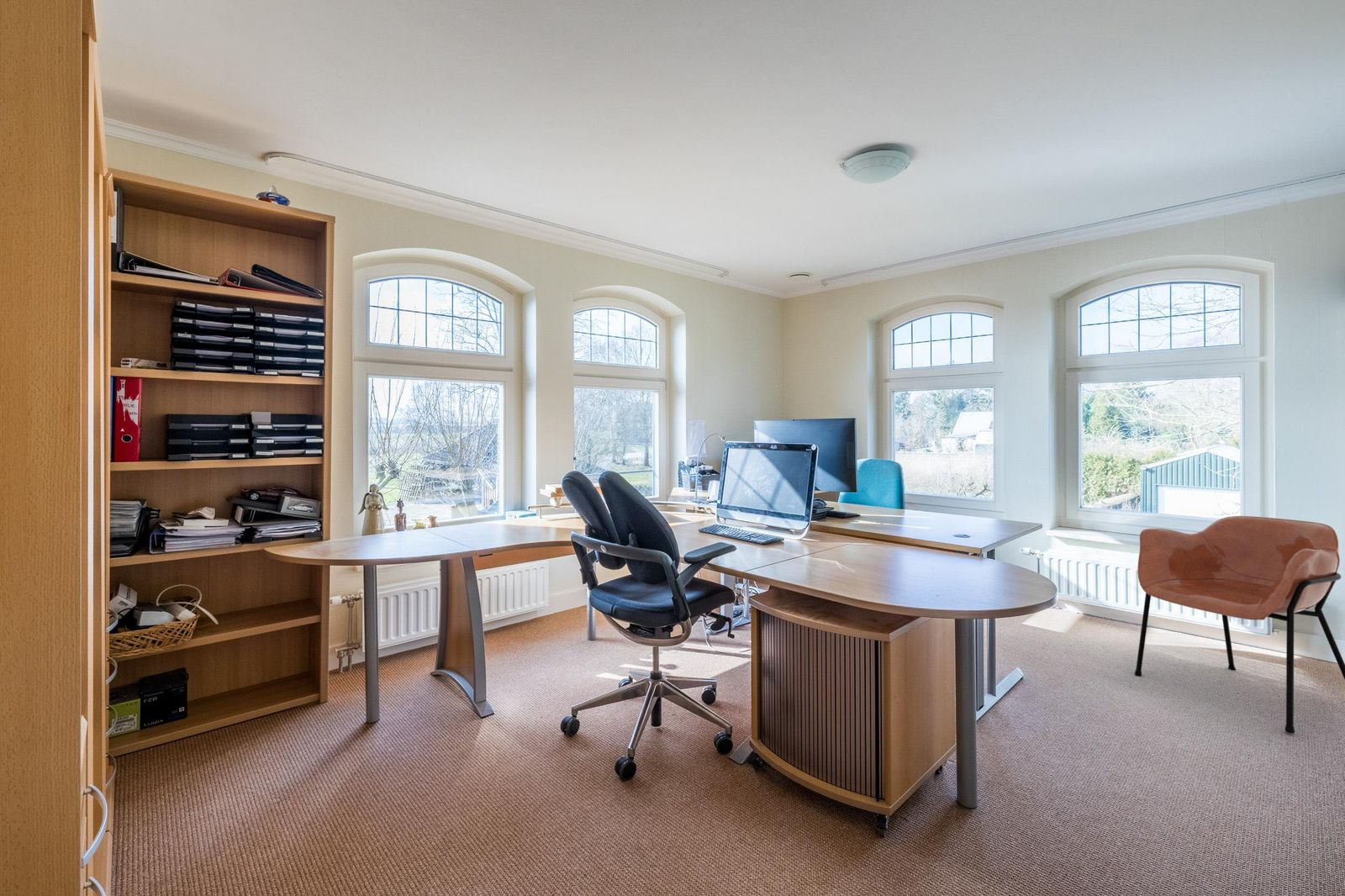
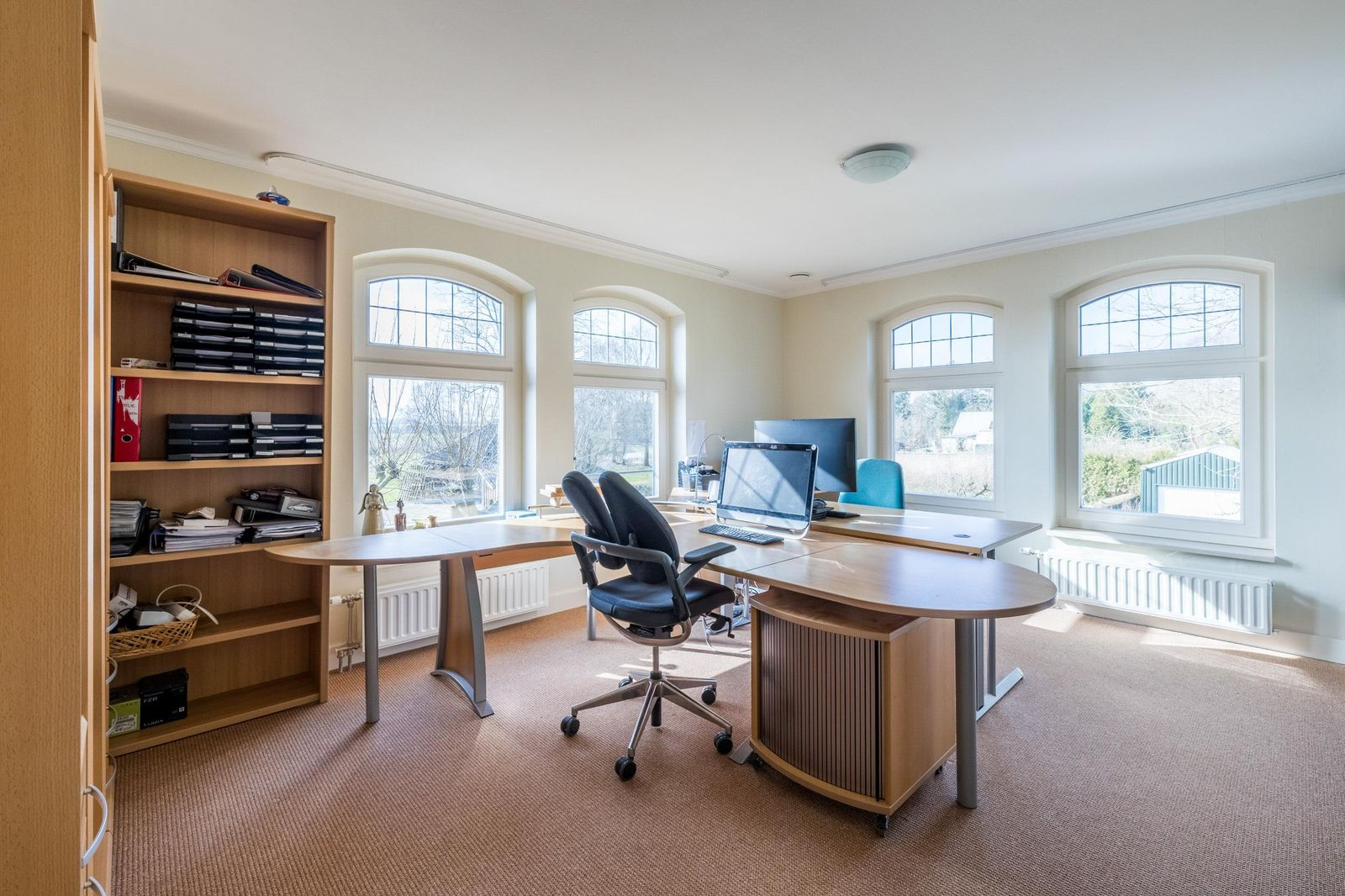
- armchair (1243, 608)
